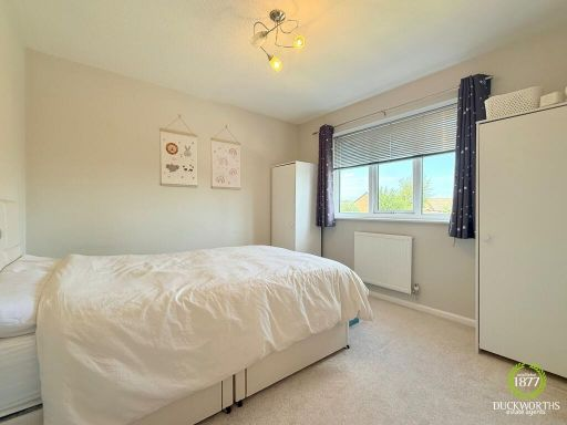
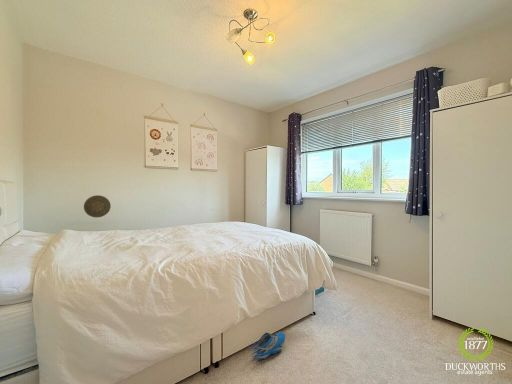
+ decorative plate (97, 206)
+ shoe (268, 344)
